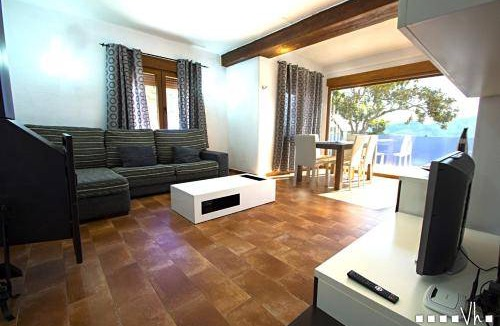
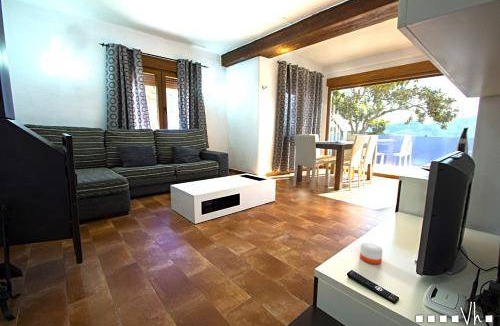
+ candle (371, 246)
